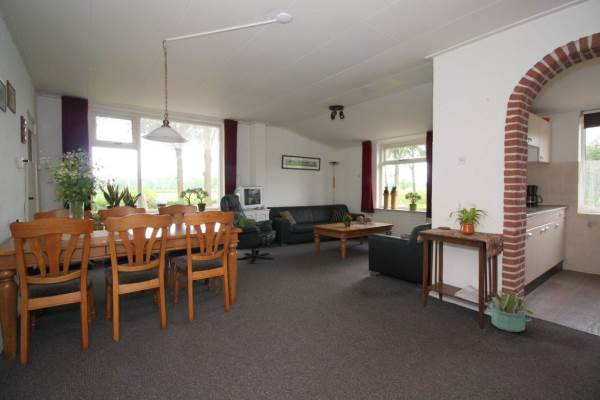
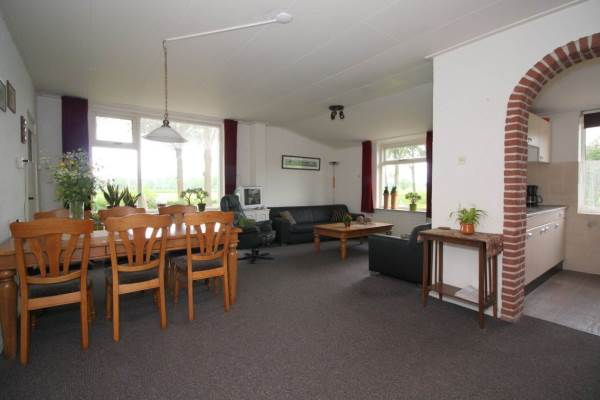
- decorative plant (509, 310)
